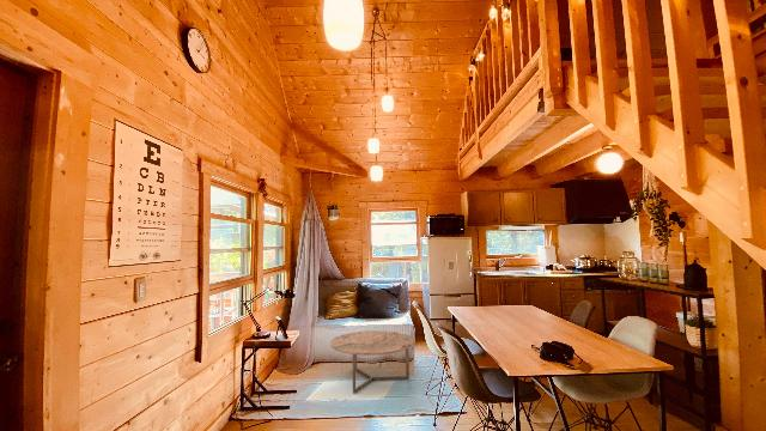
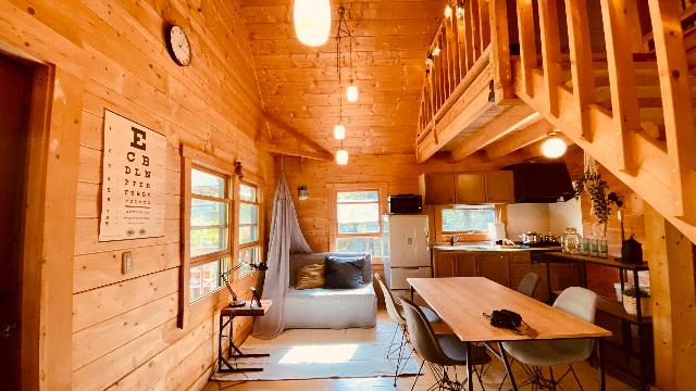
- coffee table (372, 354)
